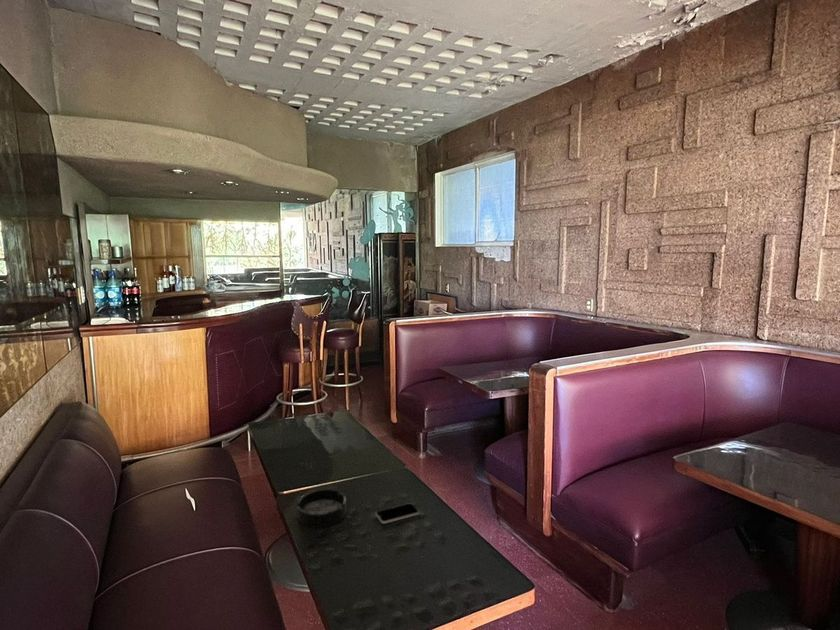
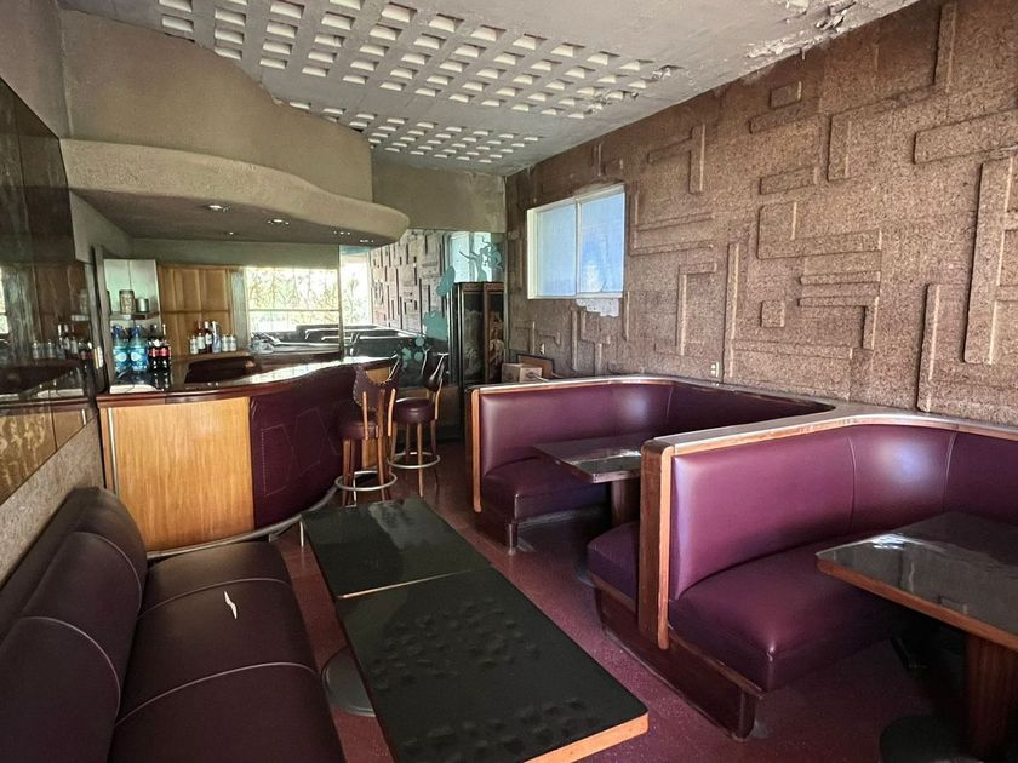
- smartphone (397, 513)
- ashtray (322, 507)
